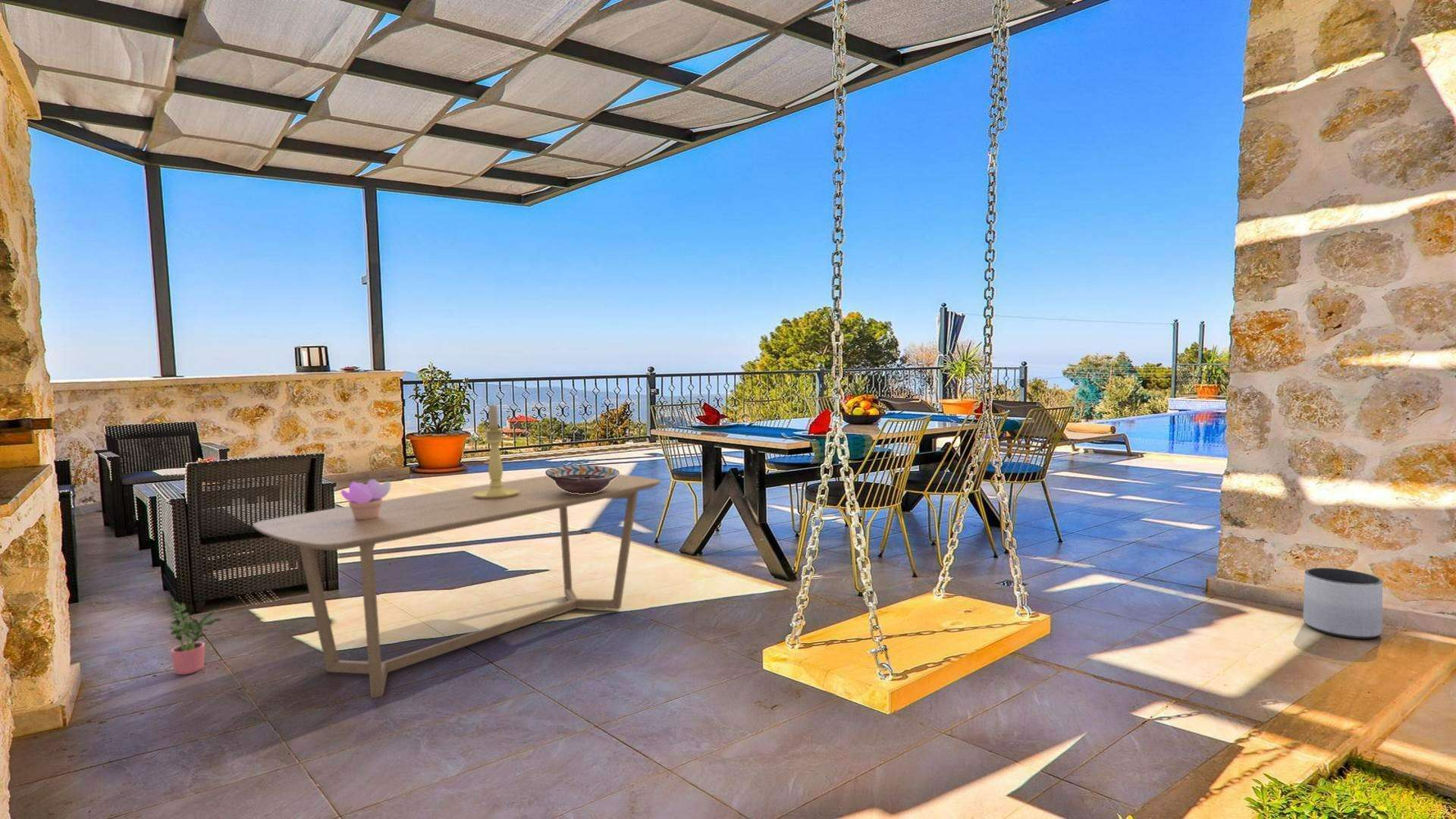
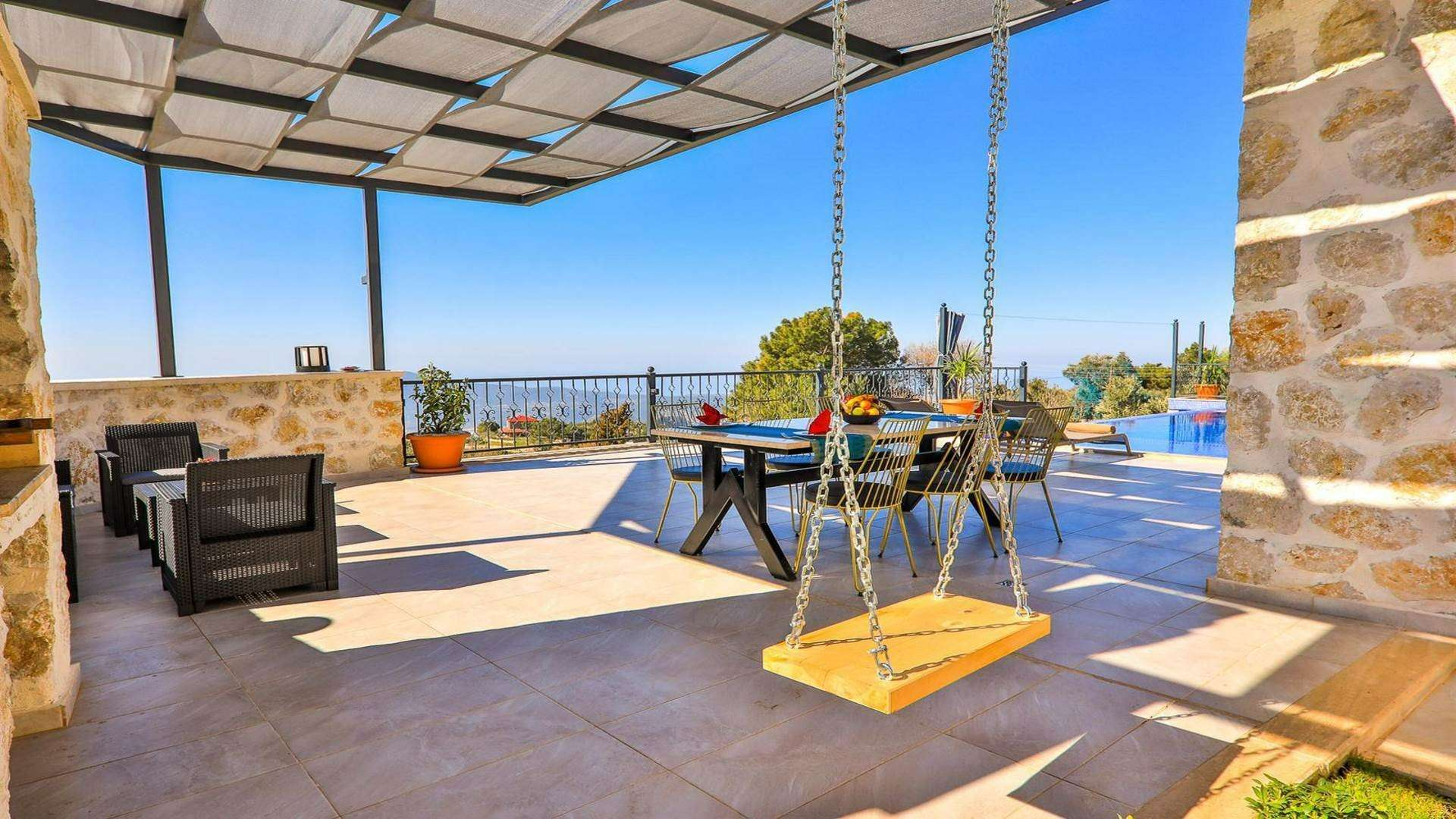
- potted plant (202, 631)
- succulent plant (367, 498)
- candle holder (494, 448)
- planter (1341, 602)
- decorative bowl (582, 481)
- coffee table (479, 524)
